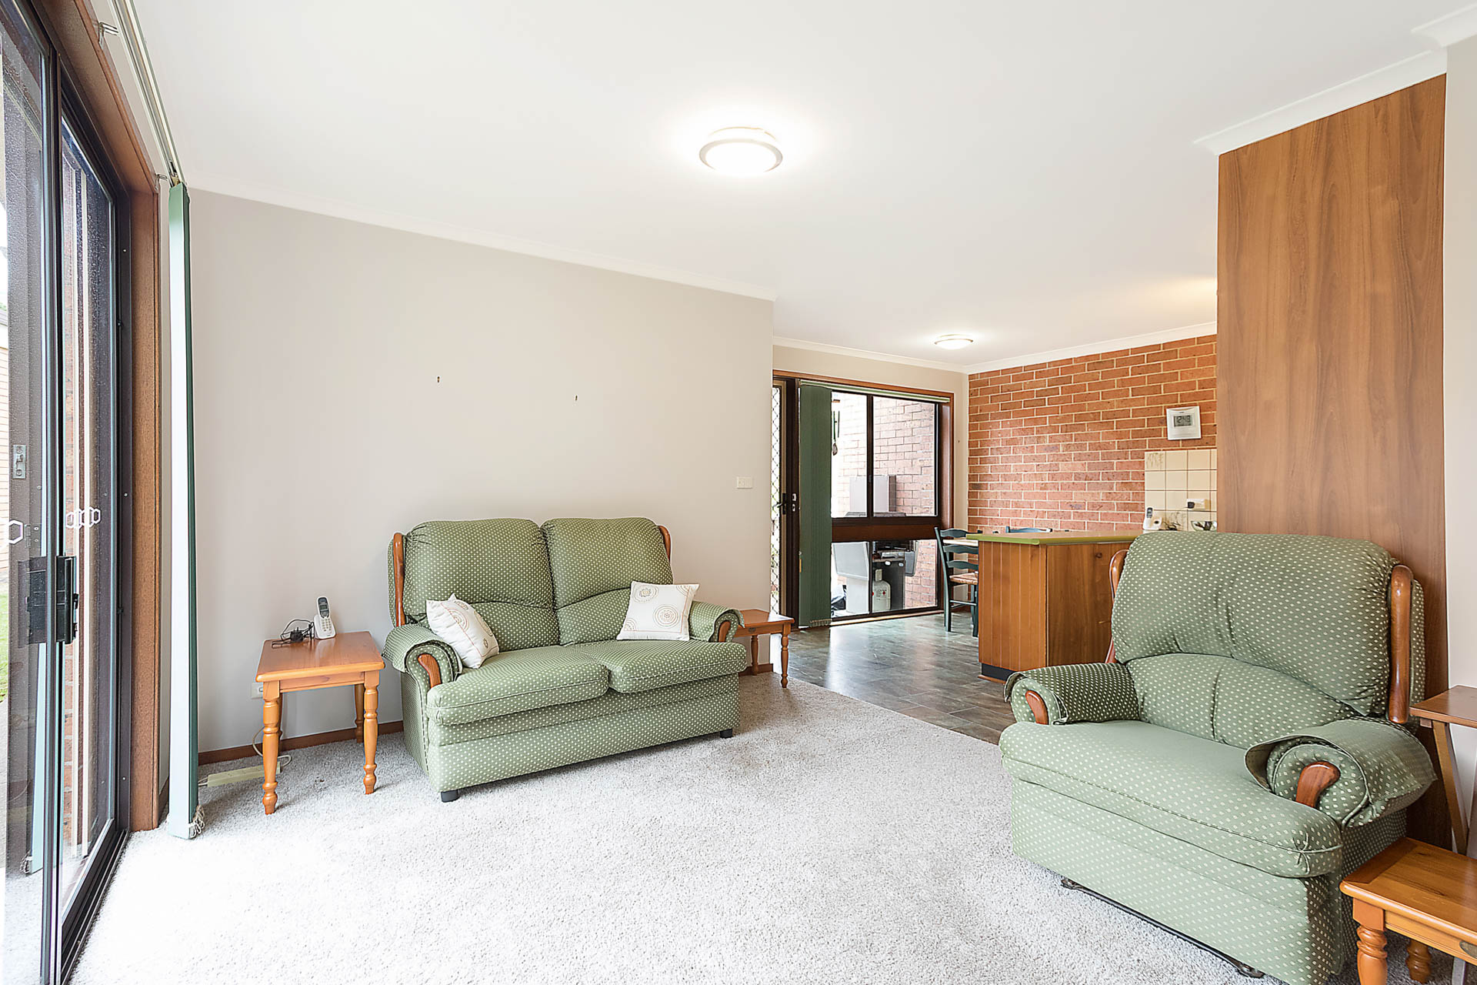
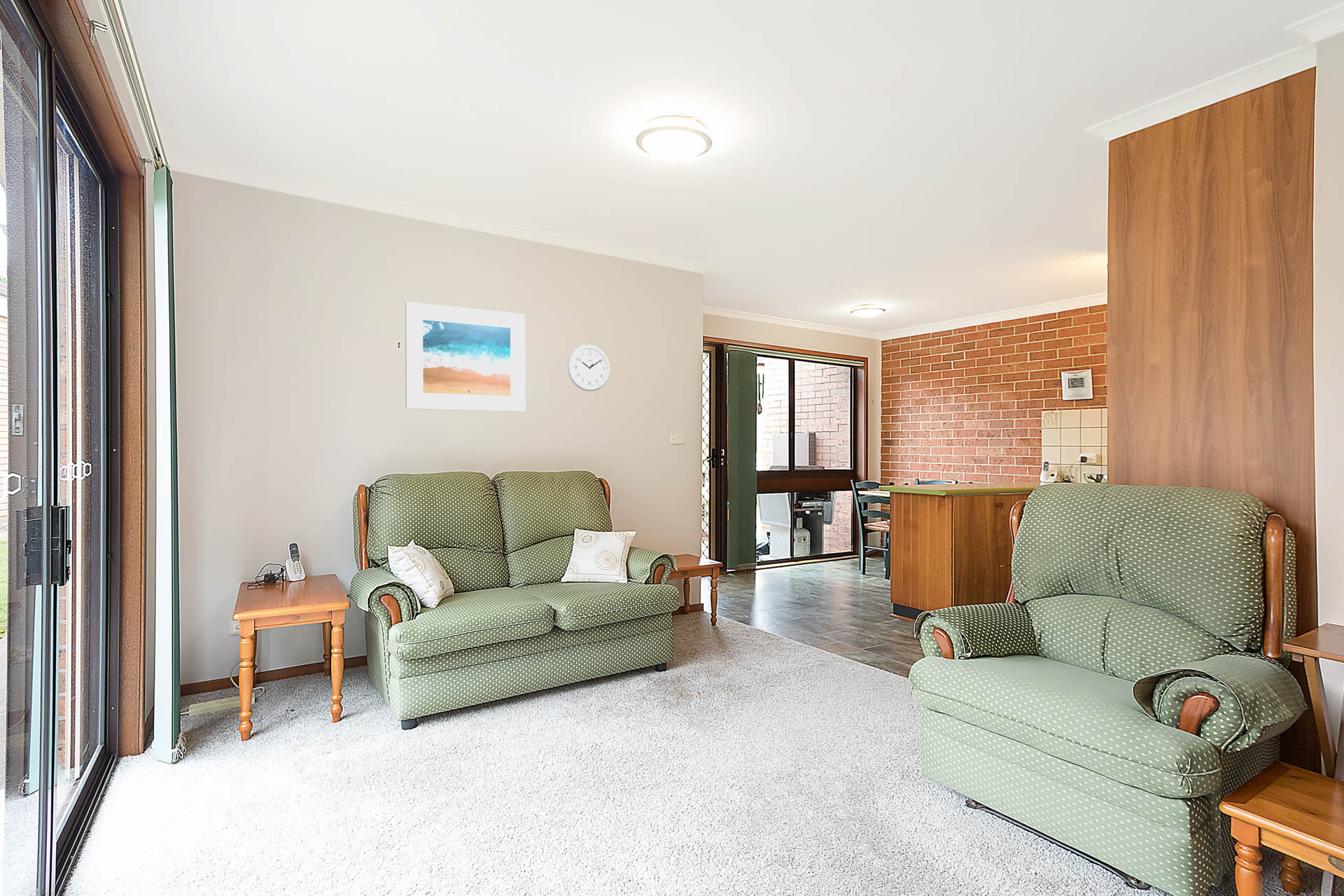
+ wall clock (589, 368)
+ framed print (468, 359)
